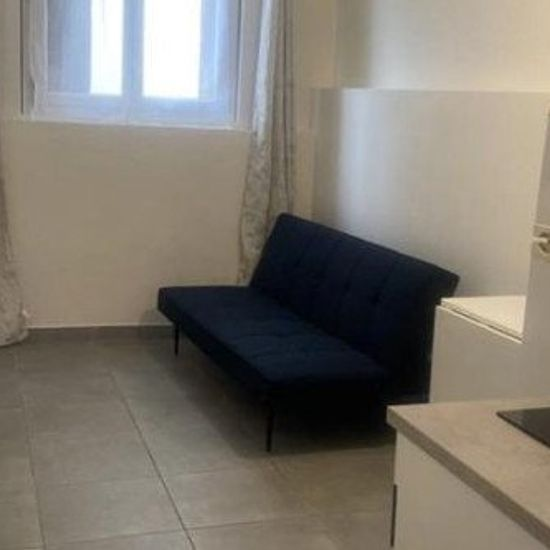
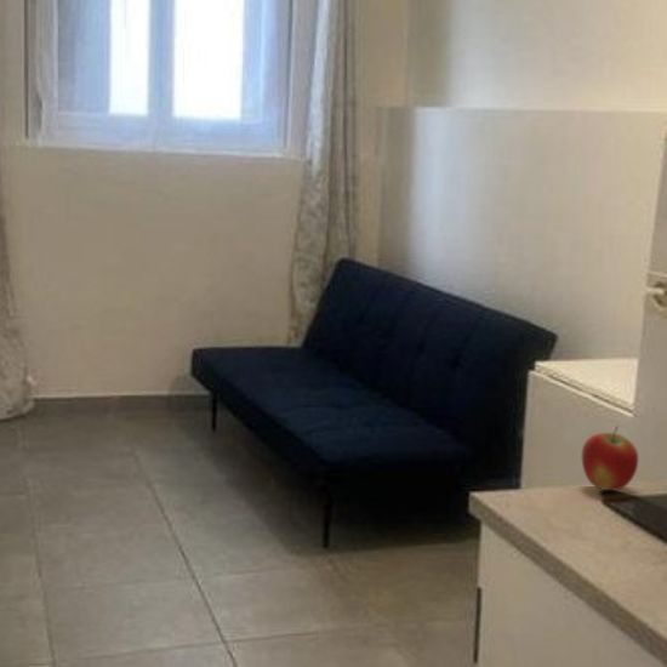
+ apple (609, 457)
